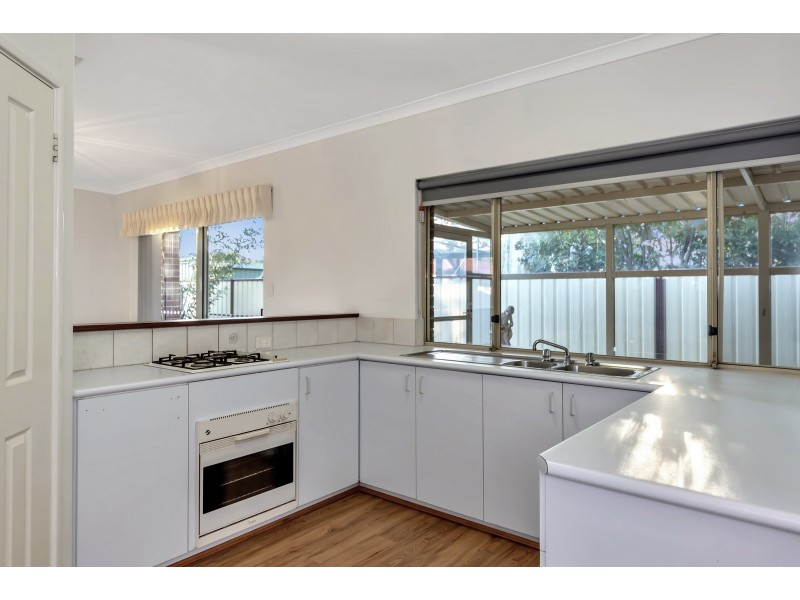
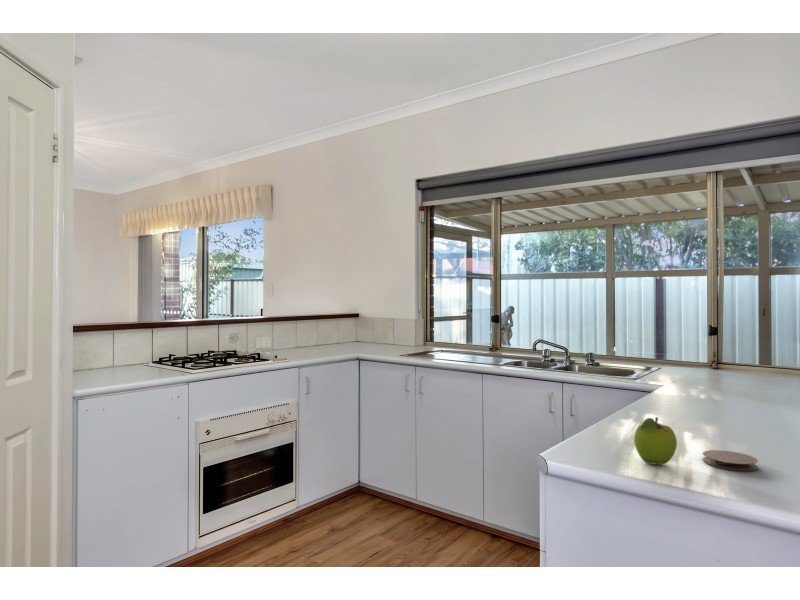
+ coaster (729, 459)
+ fruit (653, 440)
